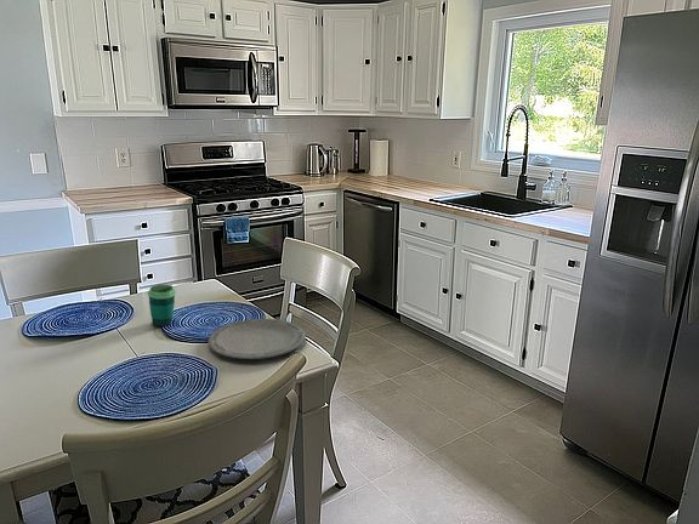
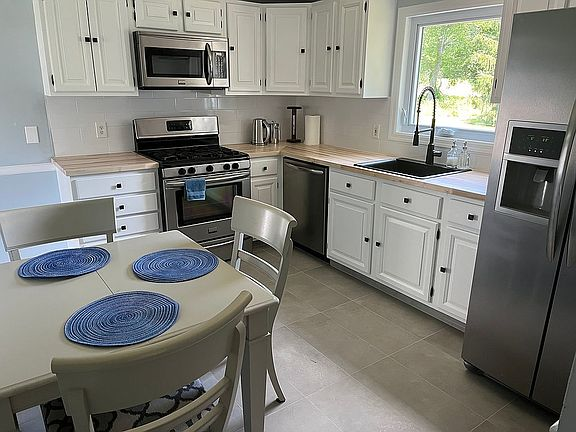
- plate (257, 338)
- cup (163, 304)
